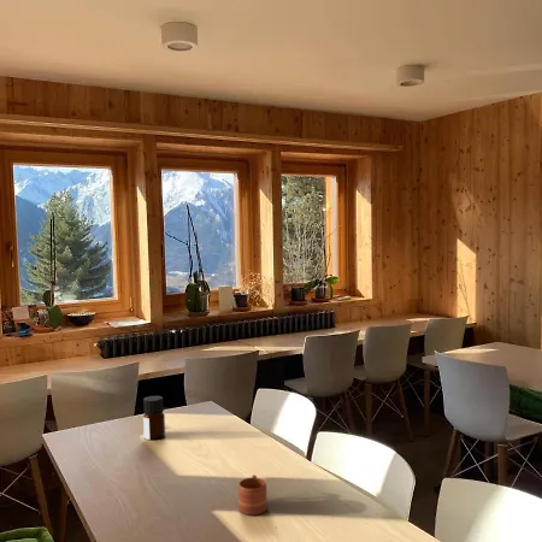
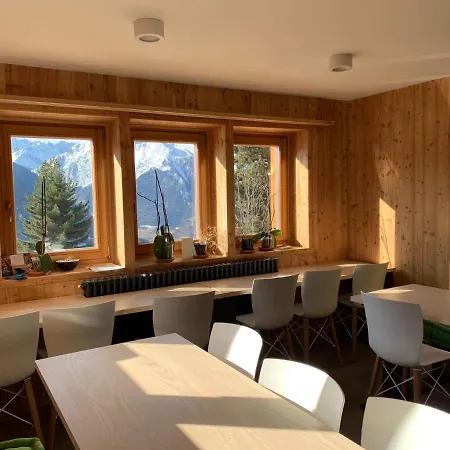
- bottle (153, 417)
- mug (254, 491)
